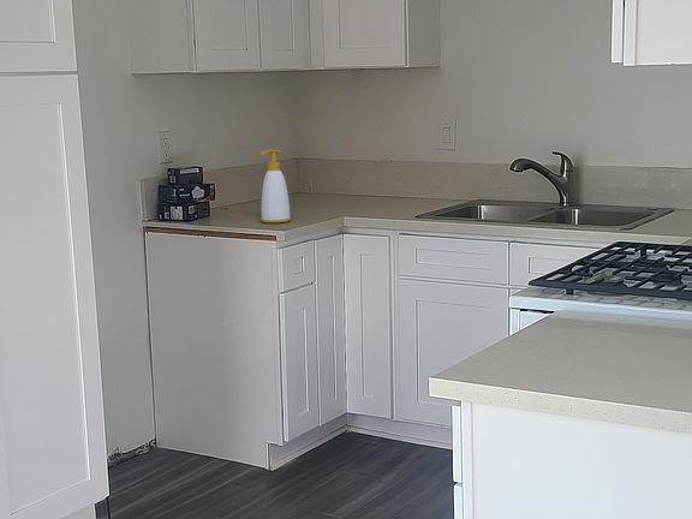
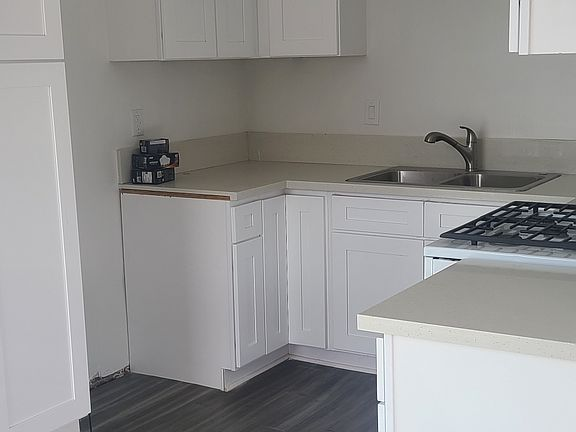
- soap bottle (274, 185)
